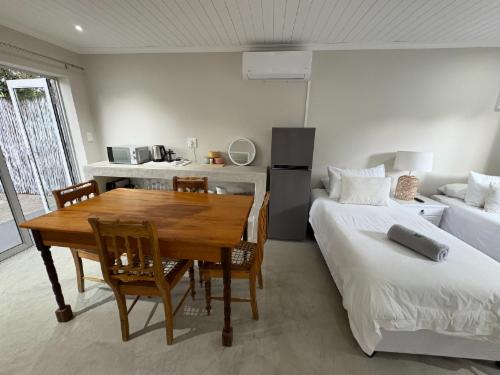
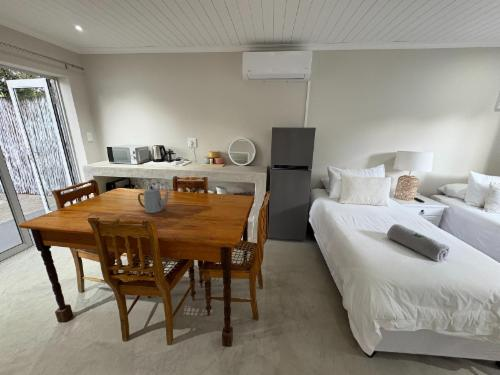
+ teapot (154, 198)
